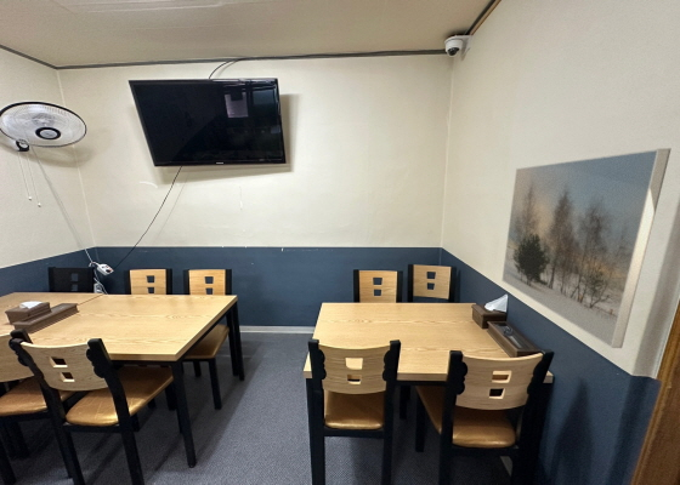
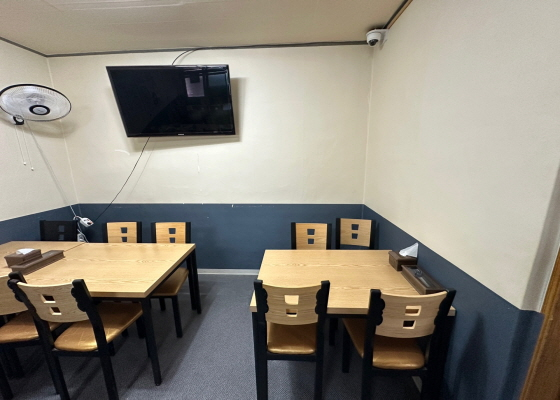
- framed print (556, 238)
